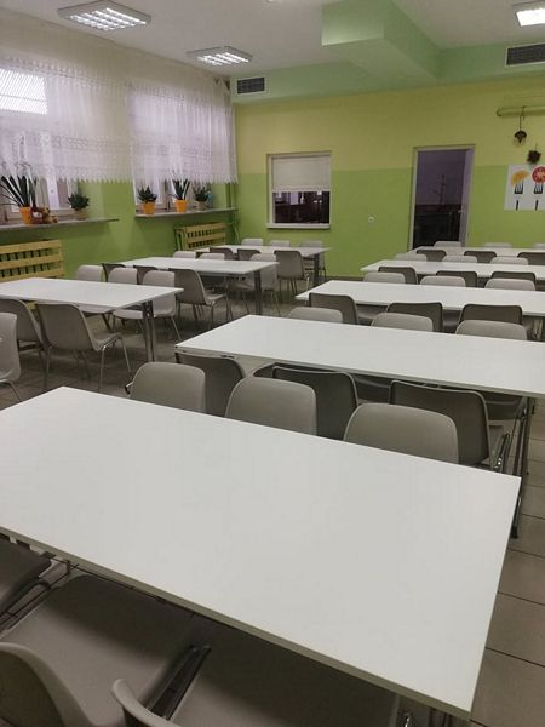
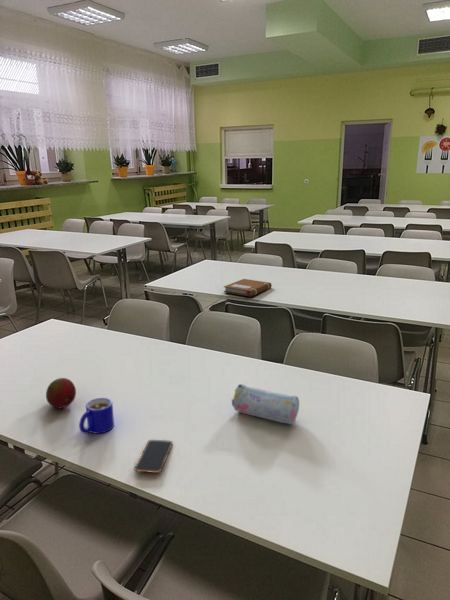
+ smartphone (154, 455)
+ mug (95, 418)
+ notebook (247, 287)
+ pencil case (265, 402)
+ fruit (59, 392)
